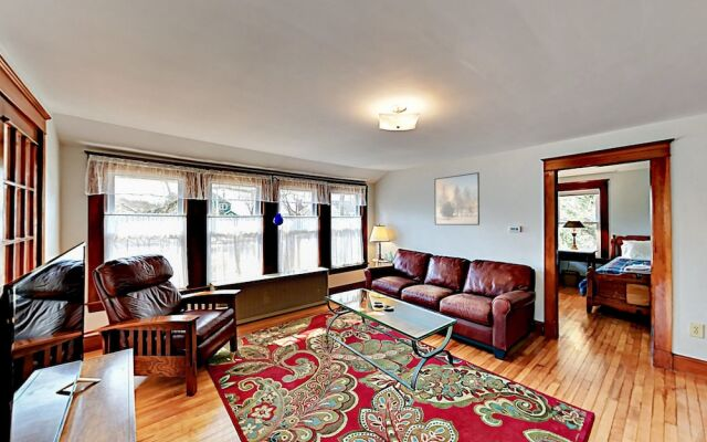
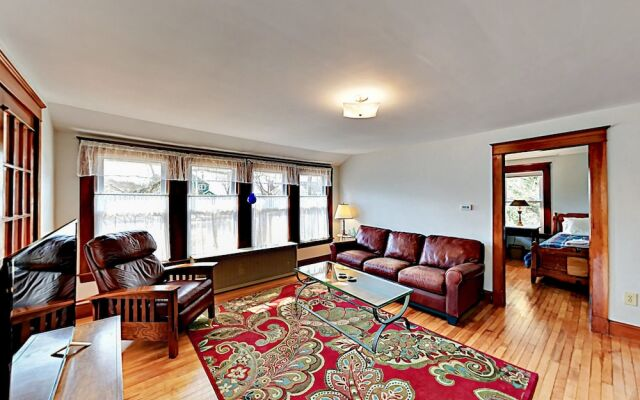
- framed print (455, 200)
